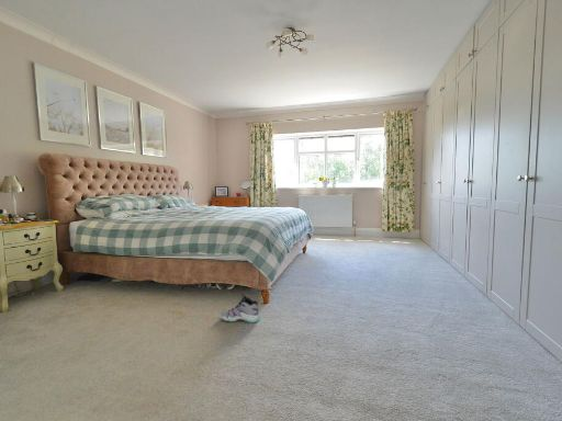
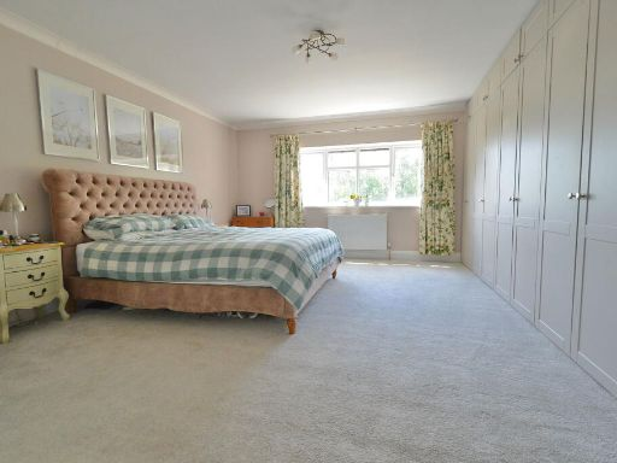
- sneaker (239, 305)
